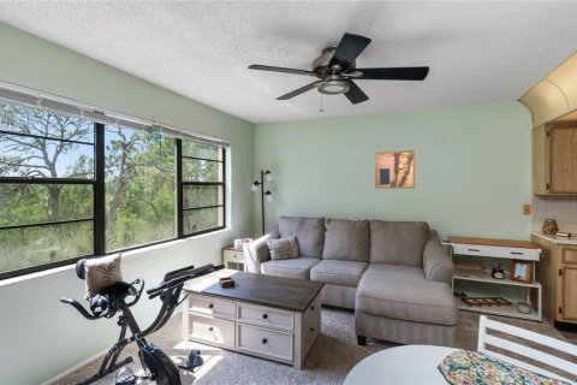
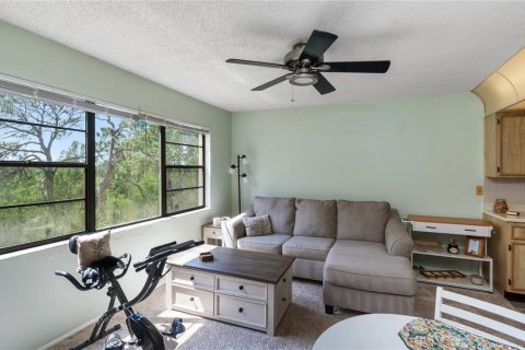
- wall art (394, 170)
